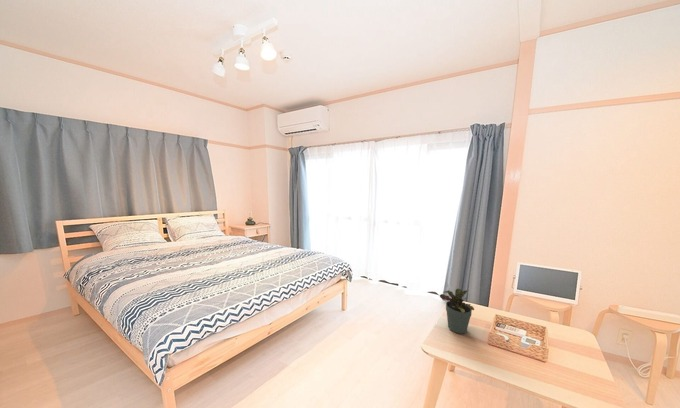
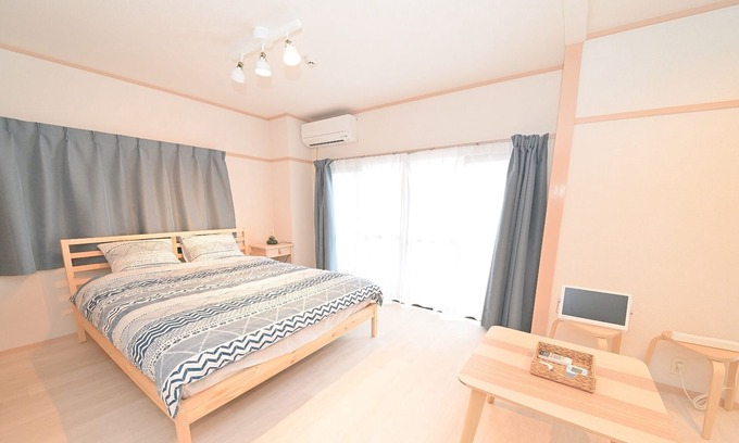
- potted plant (455, 307)
